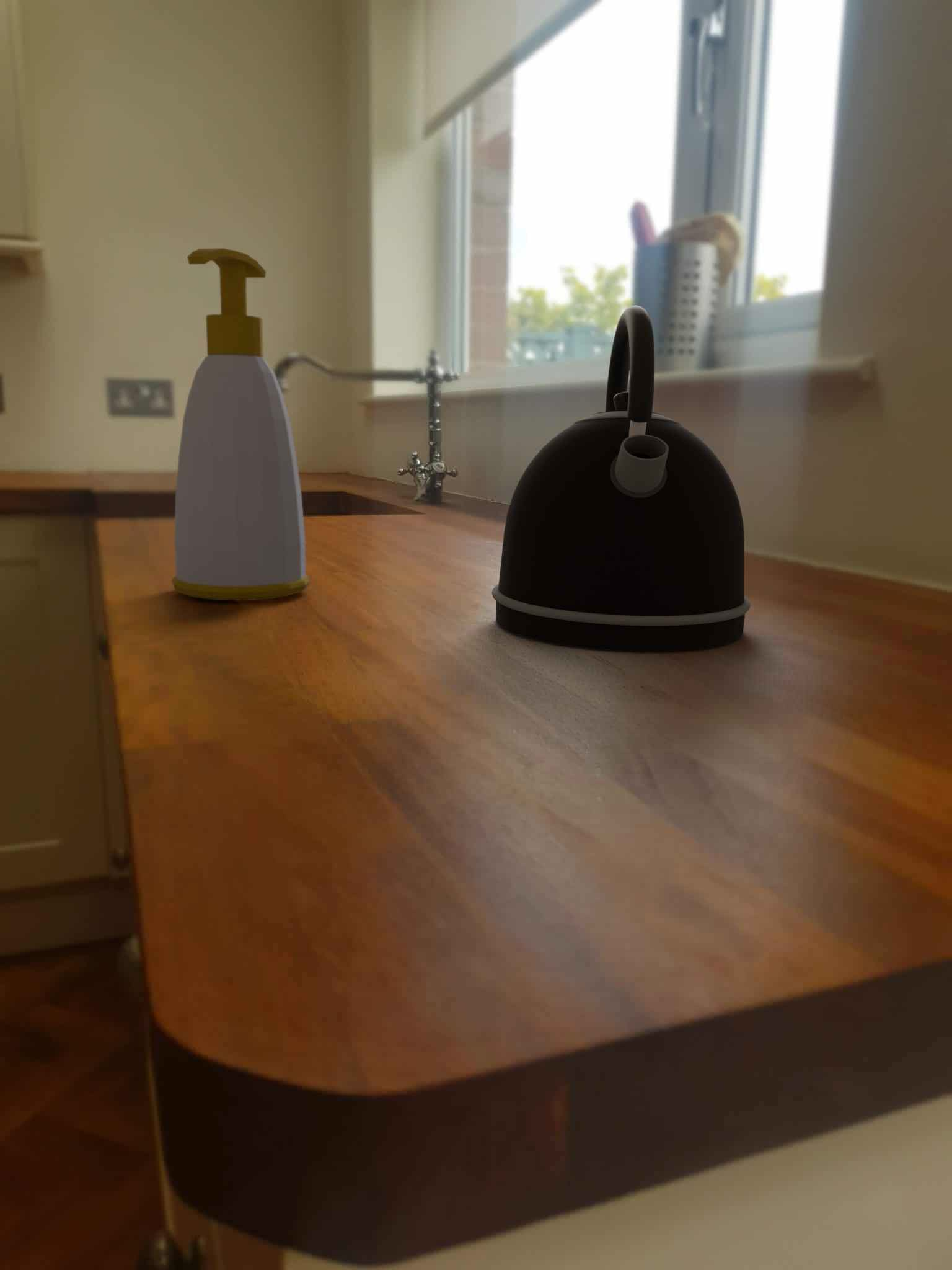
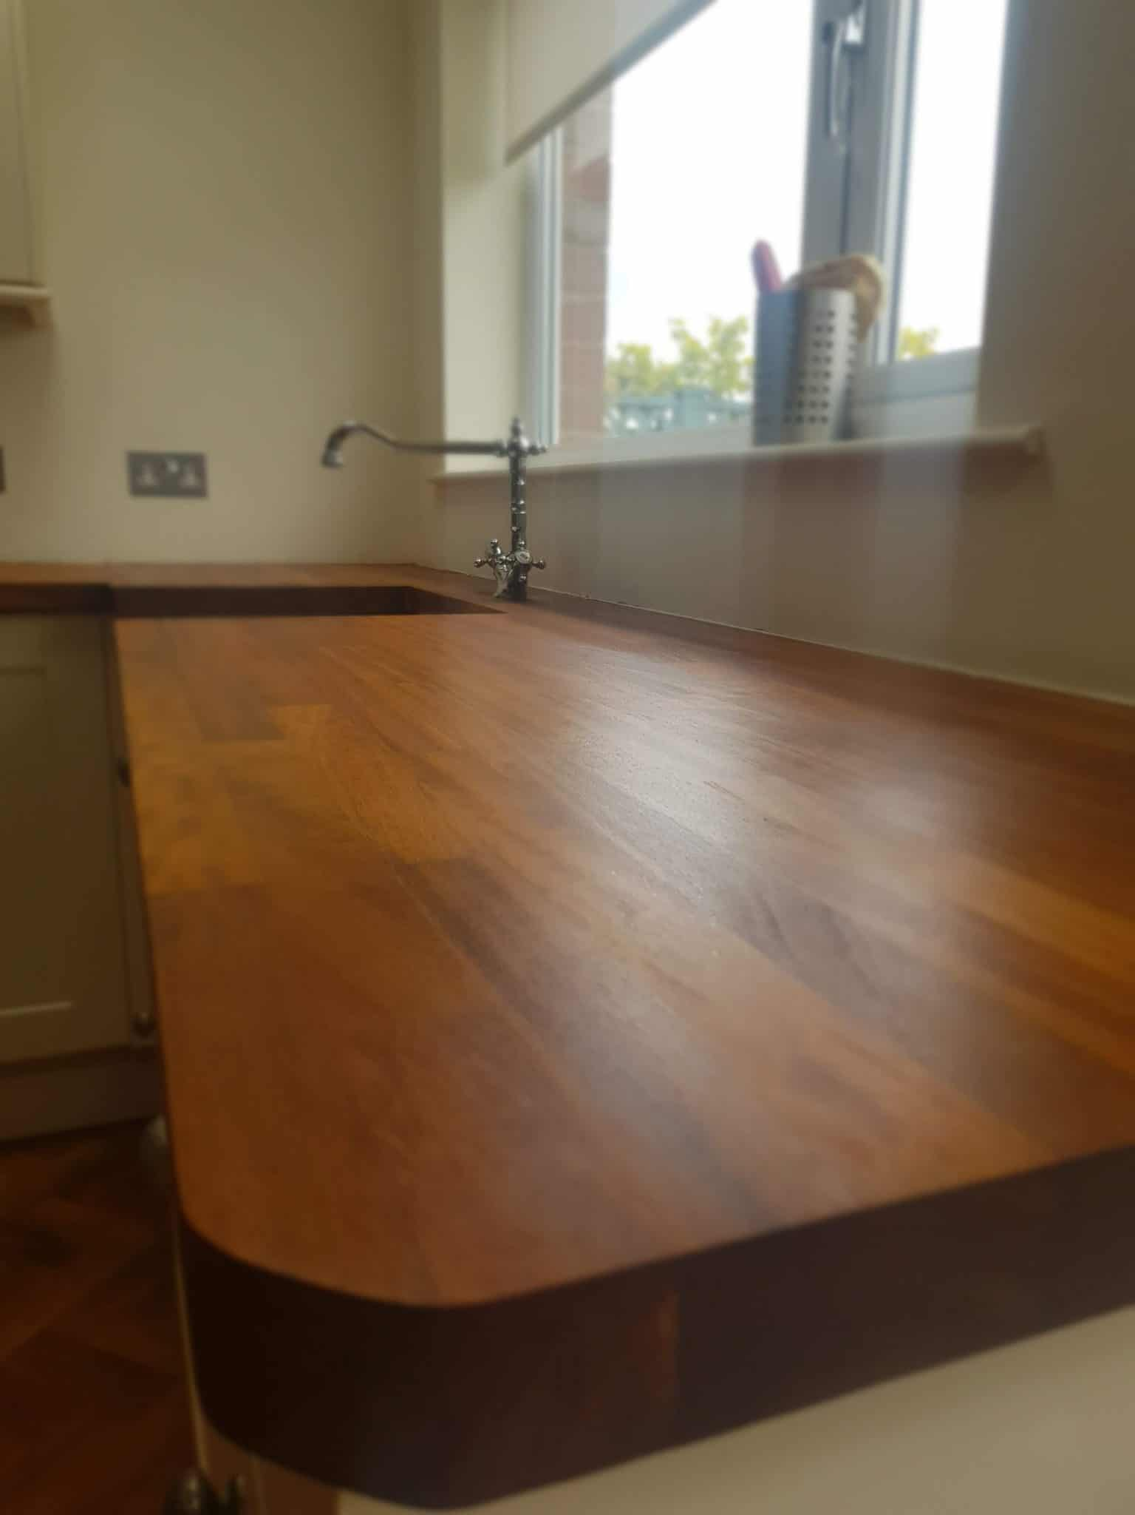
- kettle (625, 469)
- soap bottle (236, 429)
